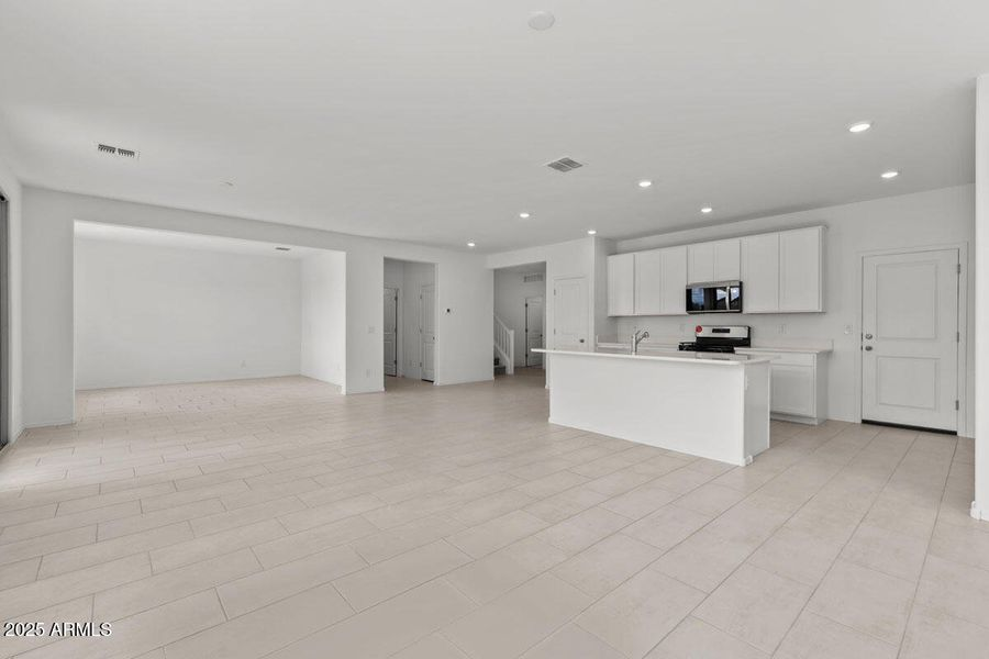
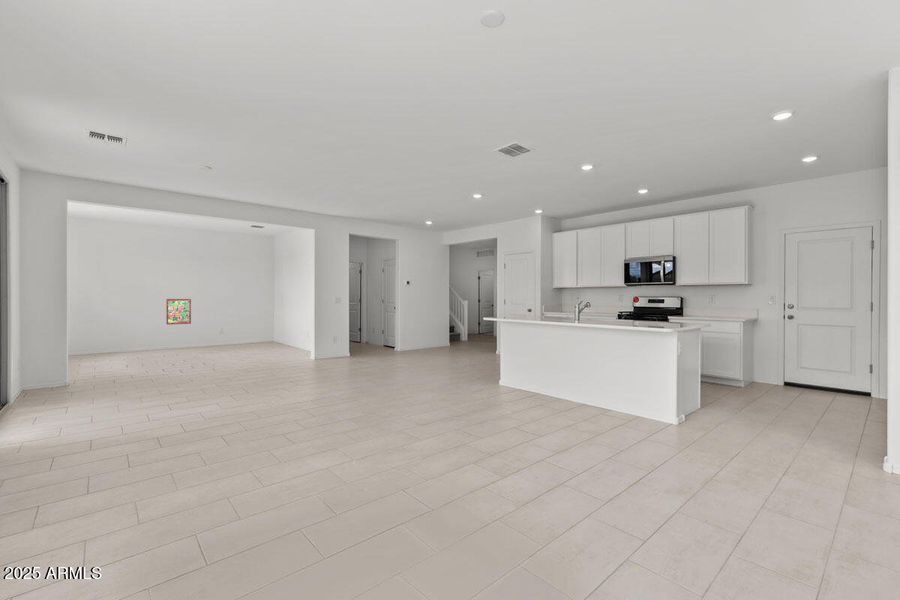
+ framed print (178, 311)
